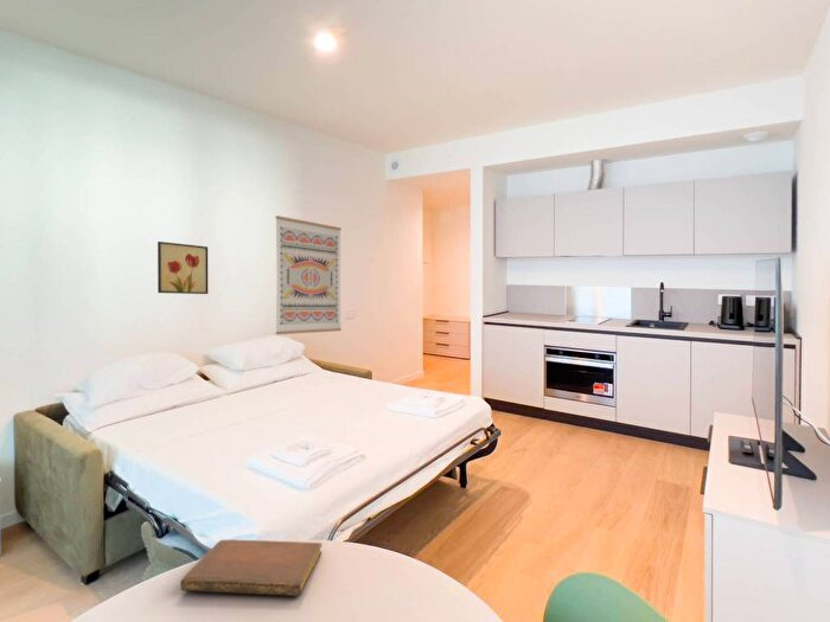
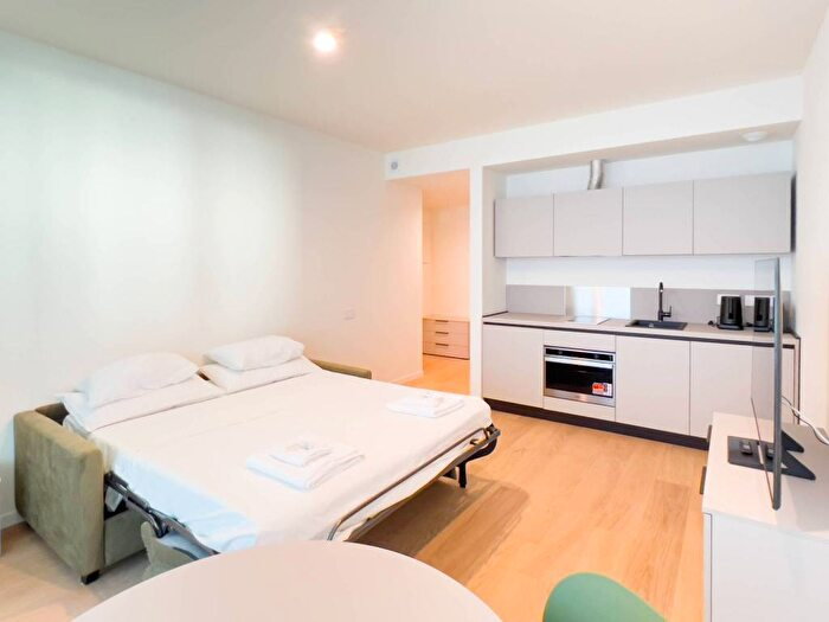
- notebook (256, 565)
- wall art (183, 269)
- wall art (311, 277)
